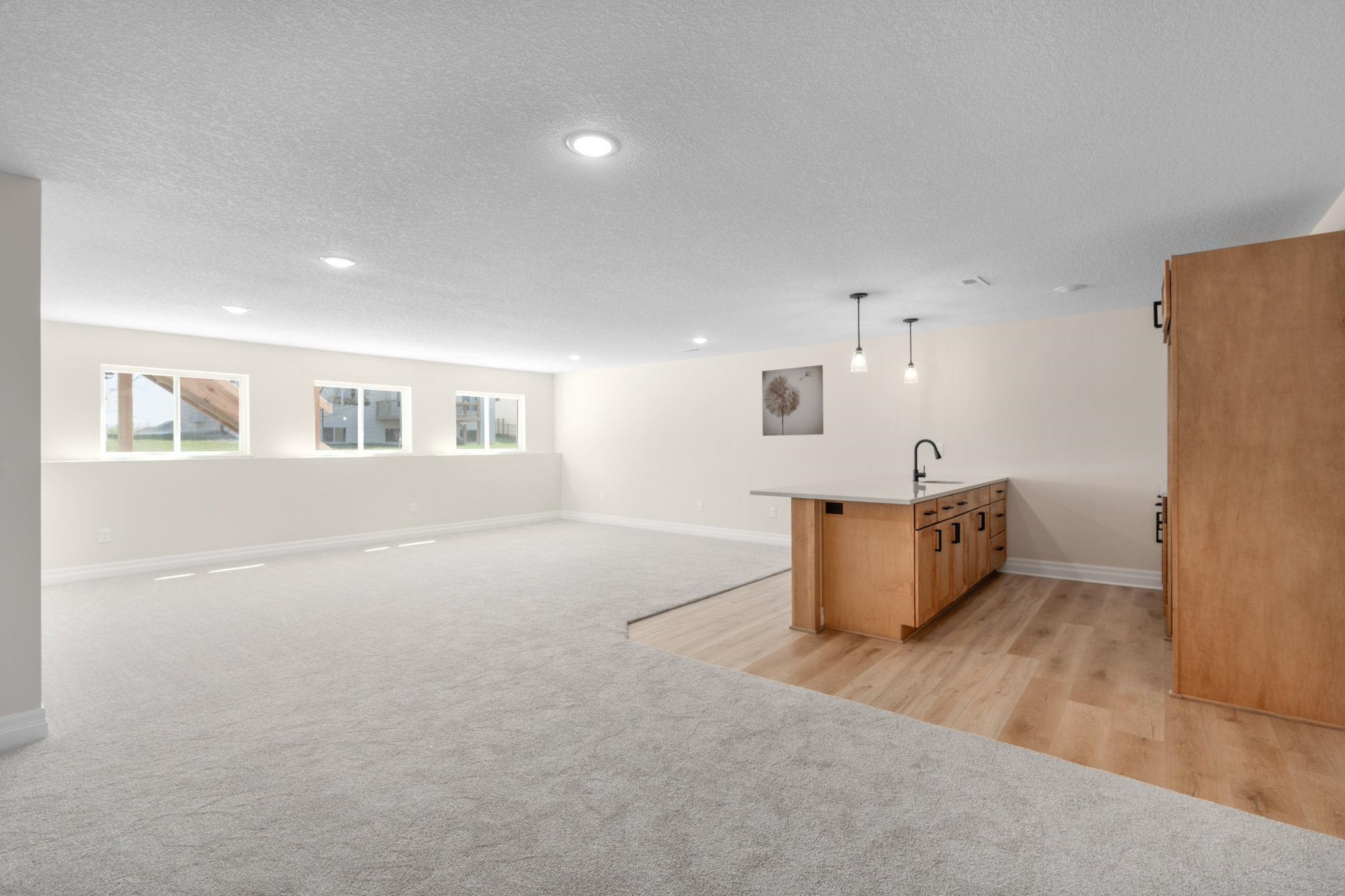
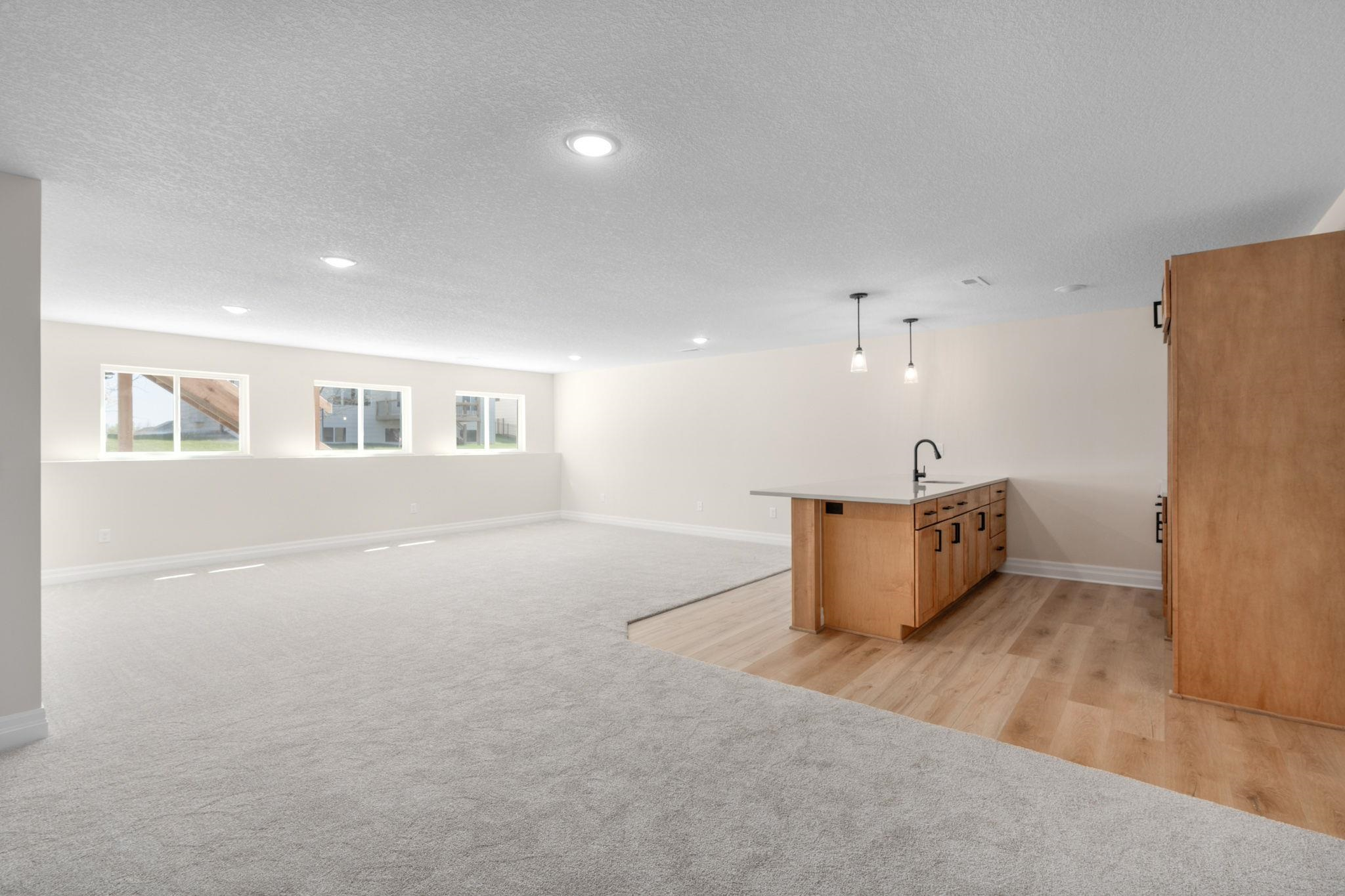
- wall art (791, 401)
